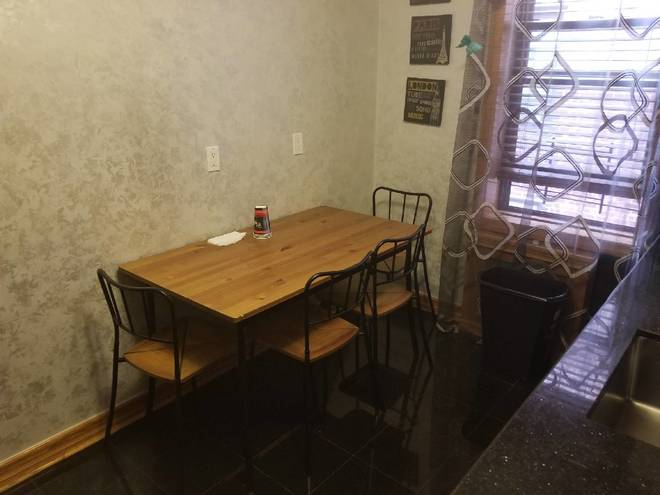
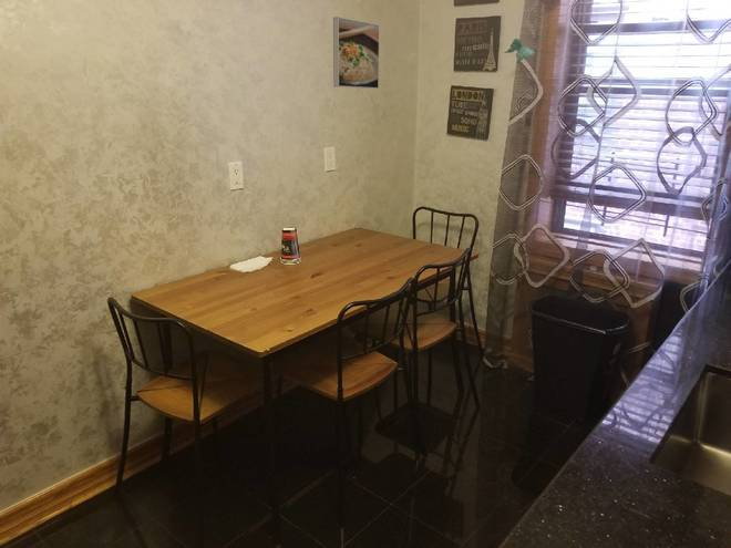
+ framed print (357, 54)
